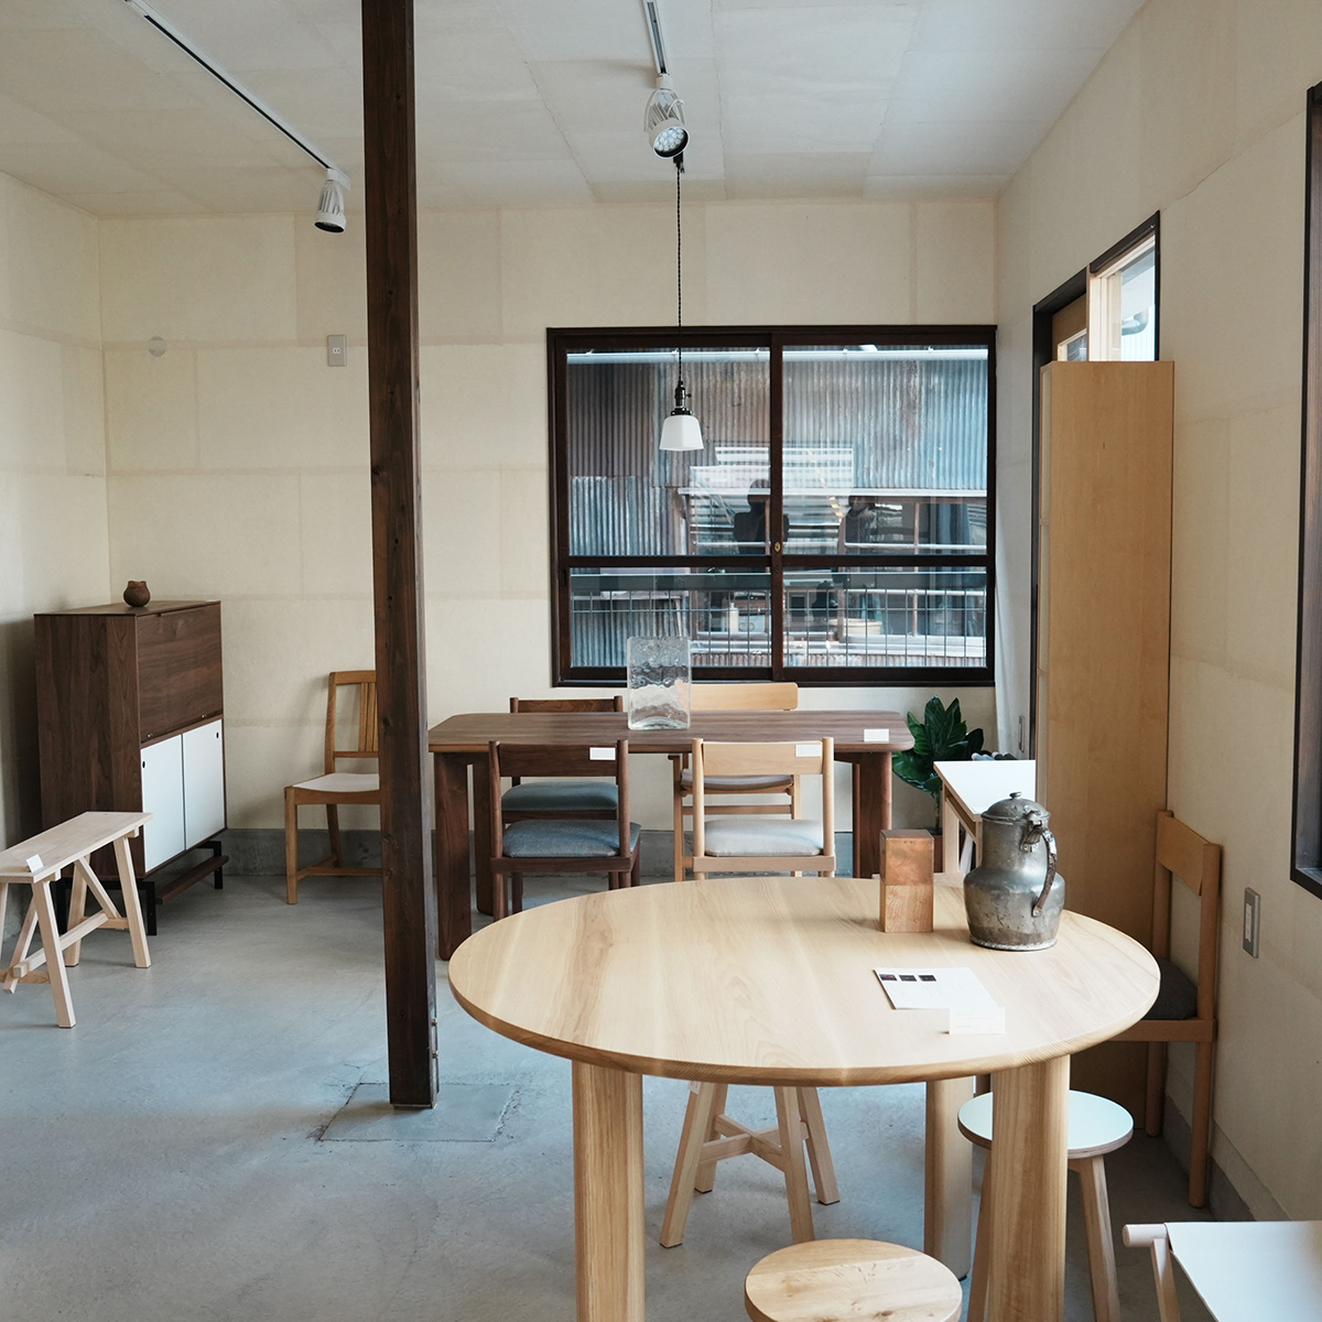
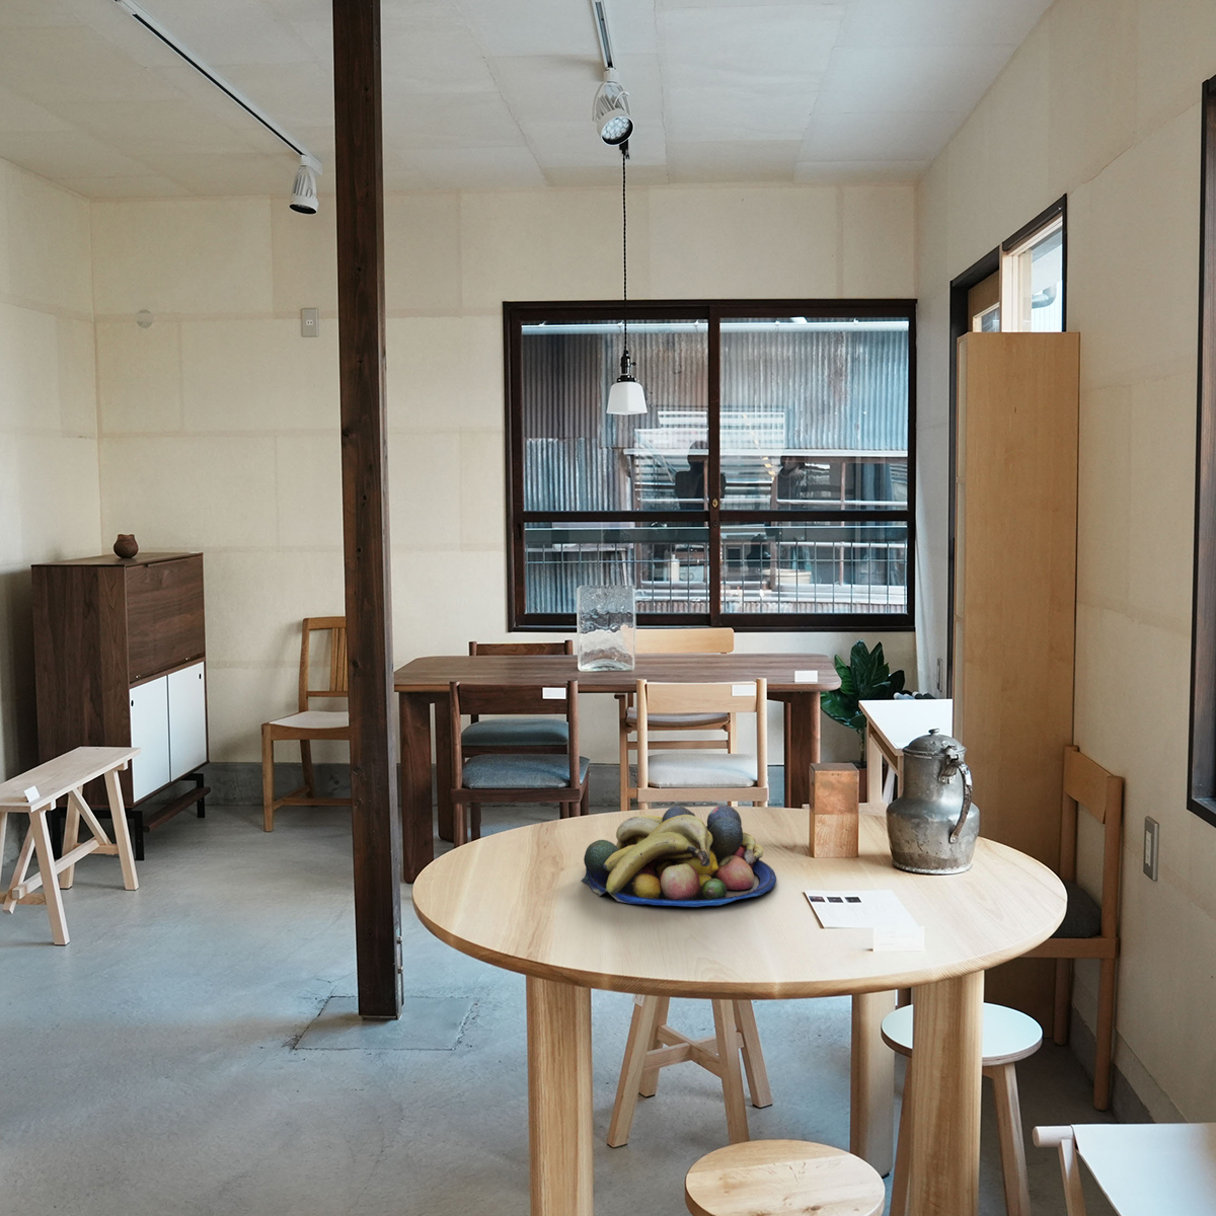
+ fruit bowl (681, 844)
